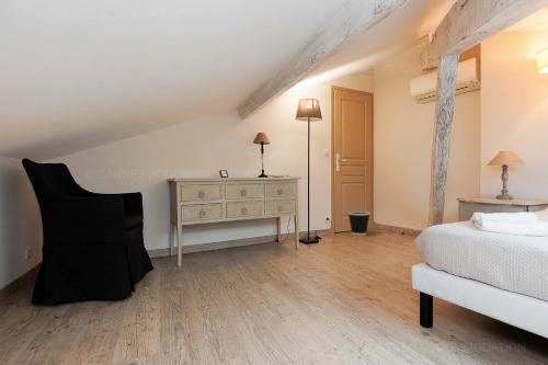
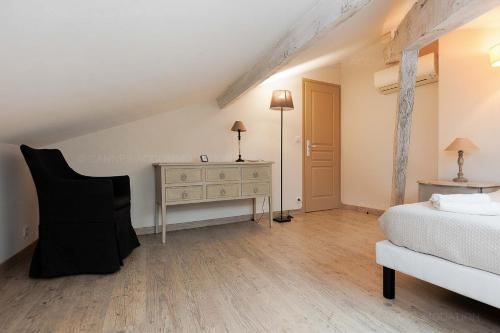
- wastebasket (358, 223)
